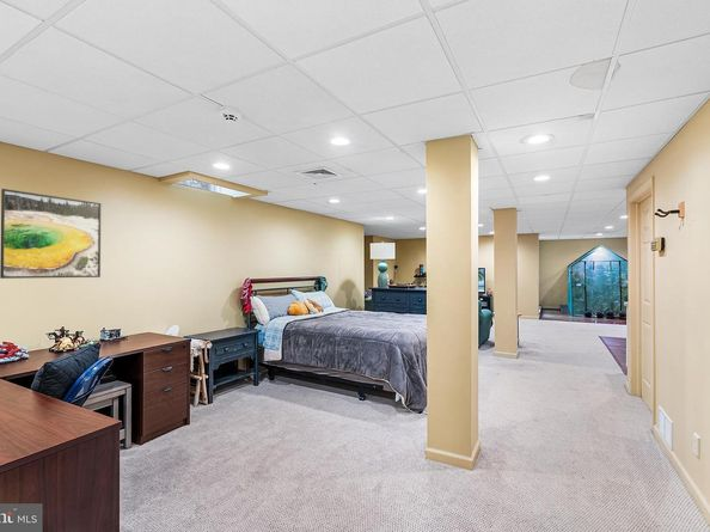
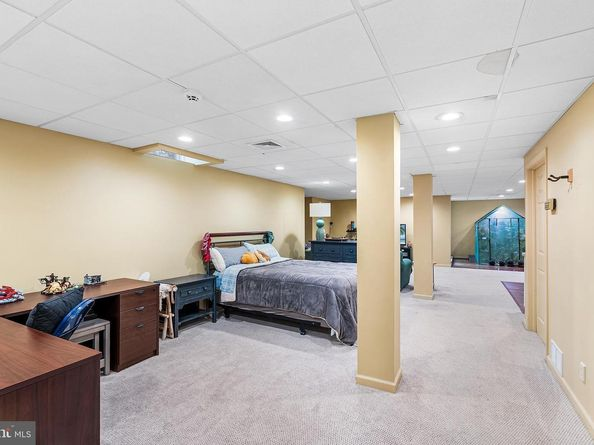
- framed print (55, 237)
